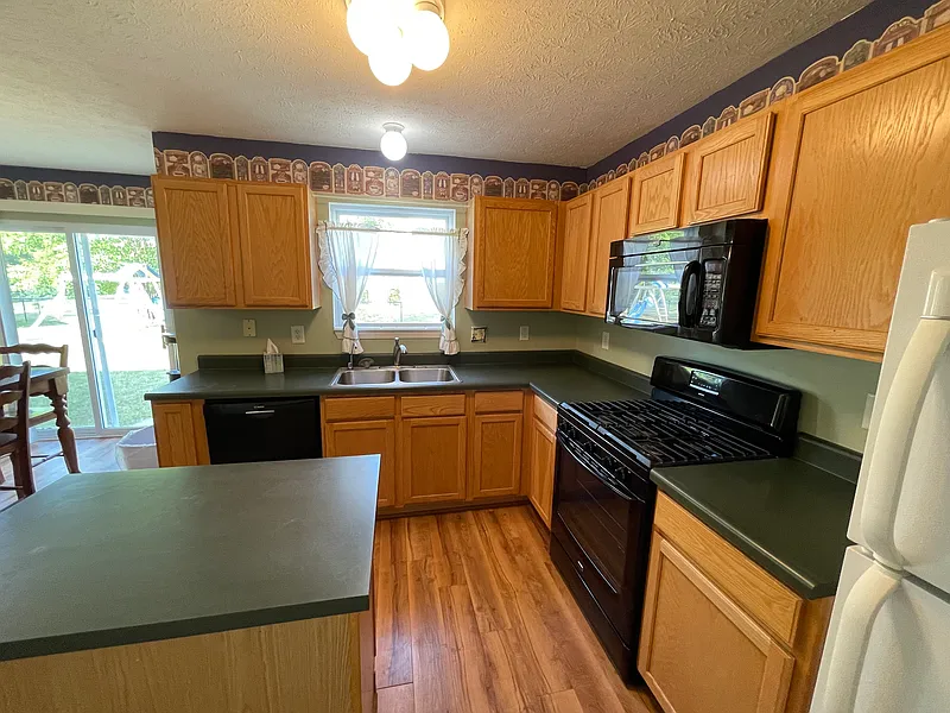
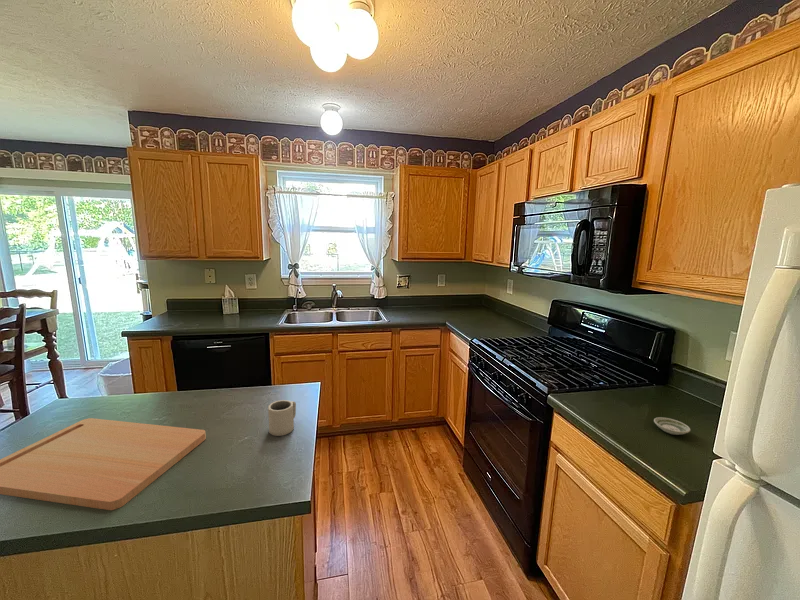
+ cup (284, 415)
+ saucer (671, 427)
+ cutting board (98, 455)
